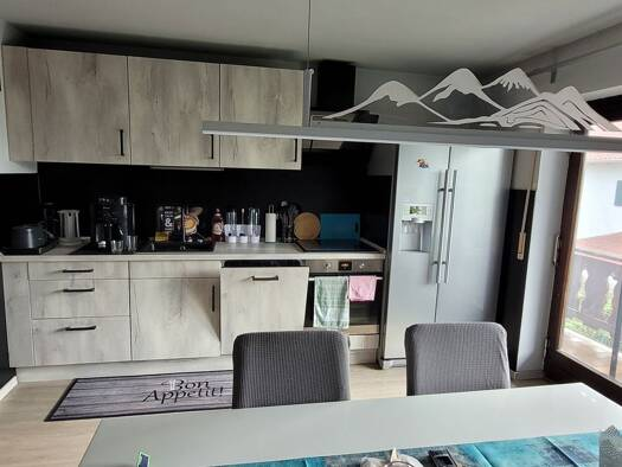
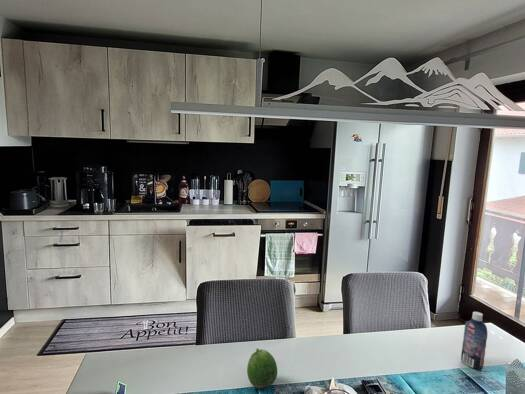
+ fruit (262, 368)
+ bottle (474, 339)
